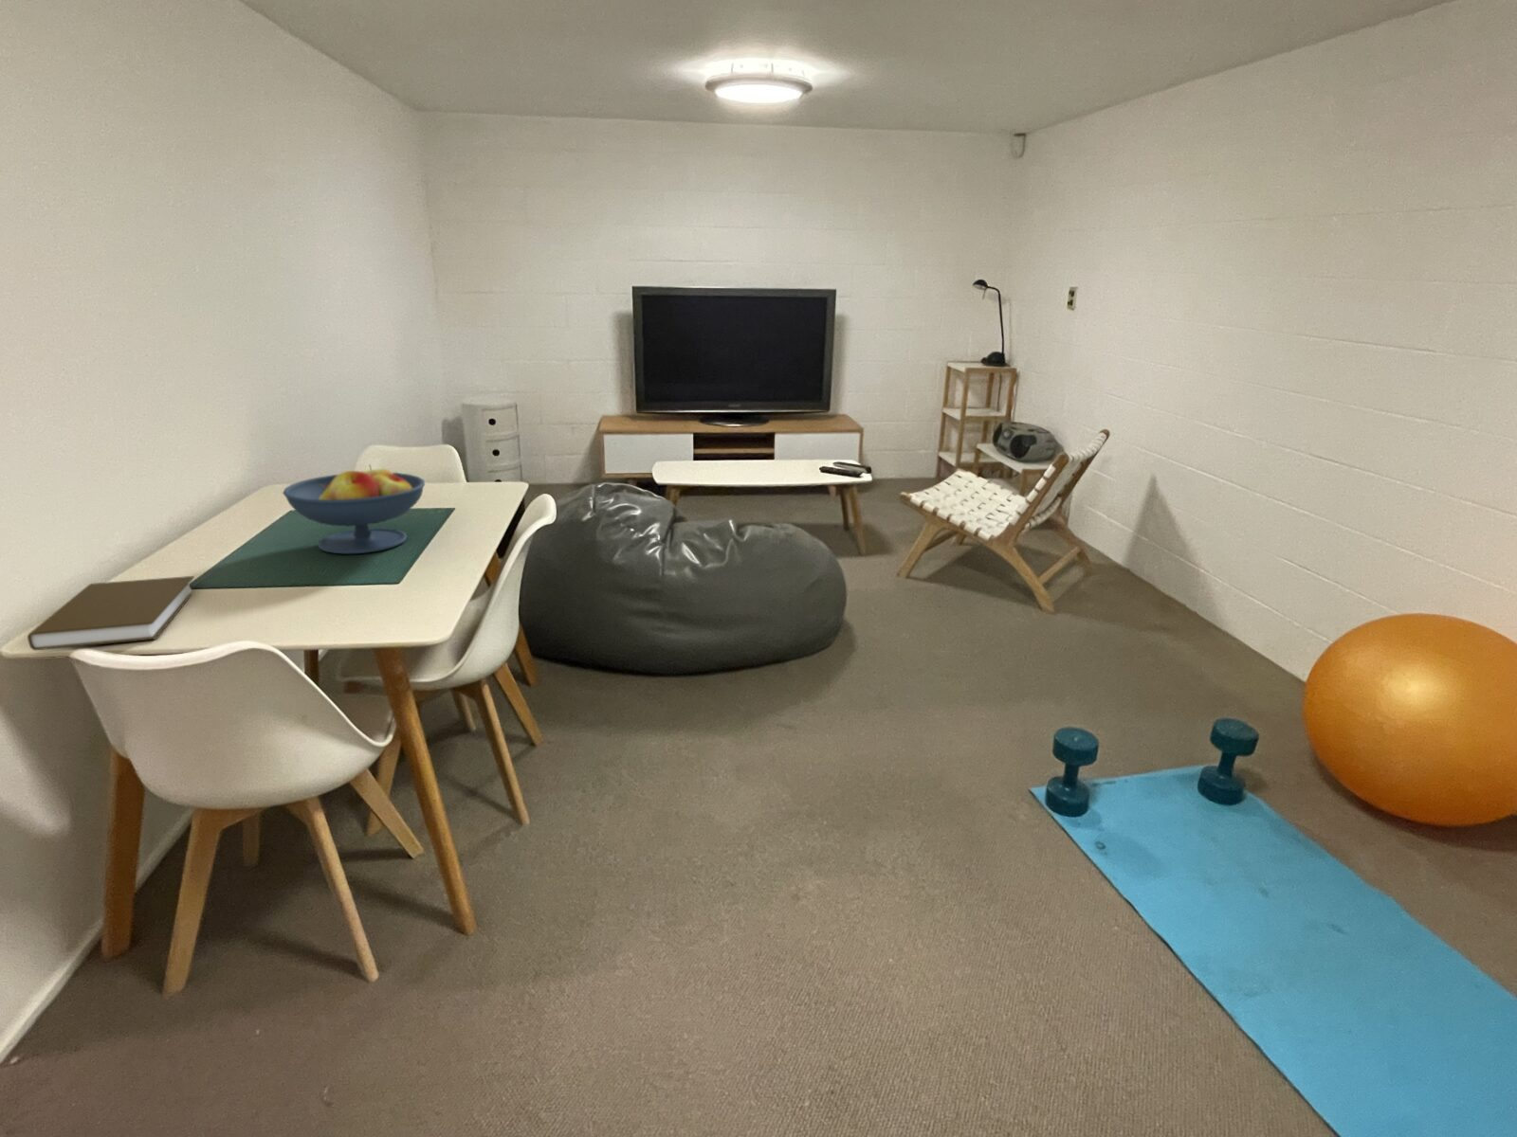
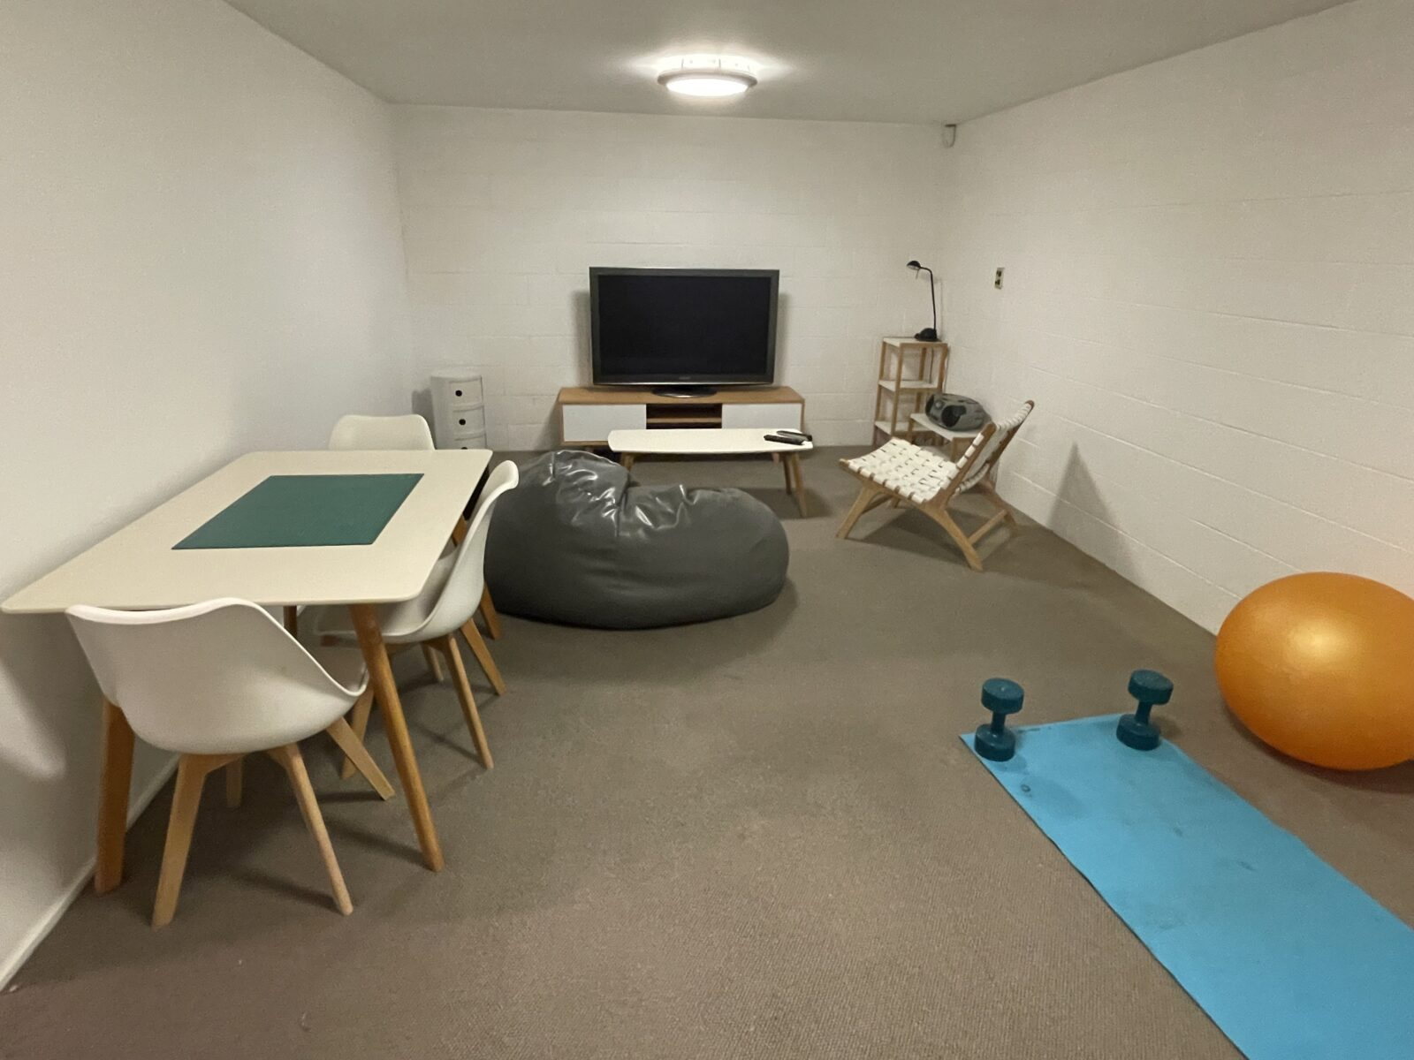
- book (119, 609)
- fruit bowl (358, 503)
